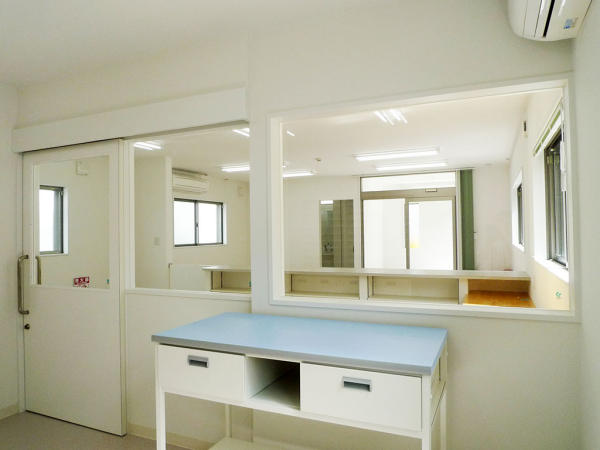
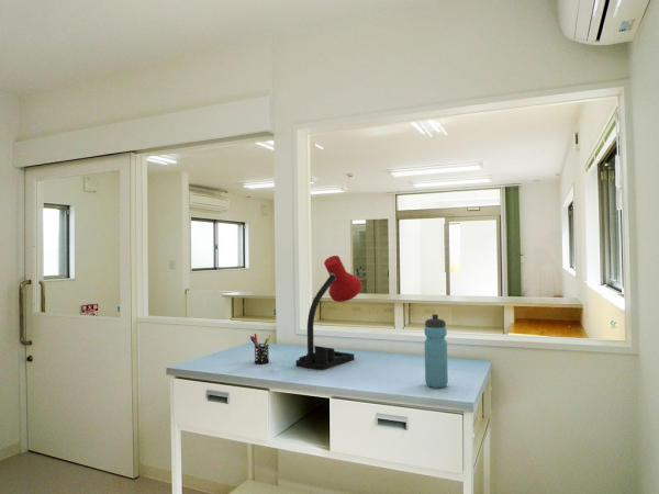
+ water bottle (435, 349)
+ desk lamp (335, 301)
+ pen holder (261, 347)
